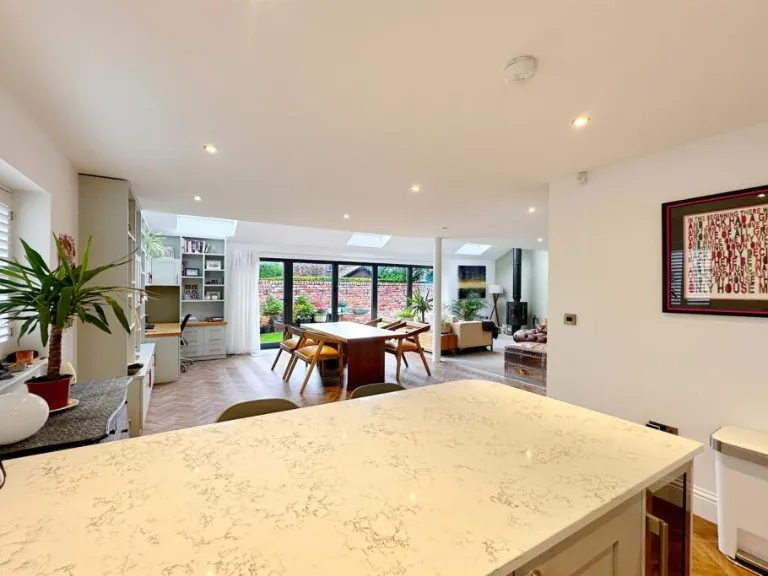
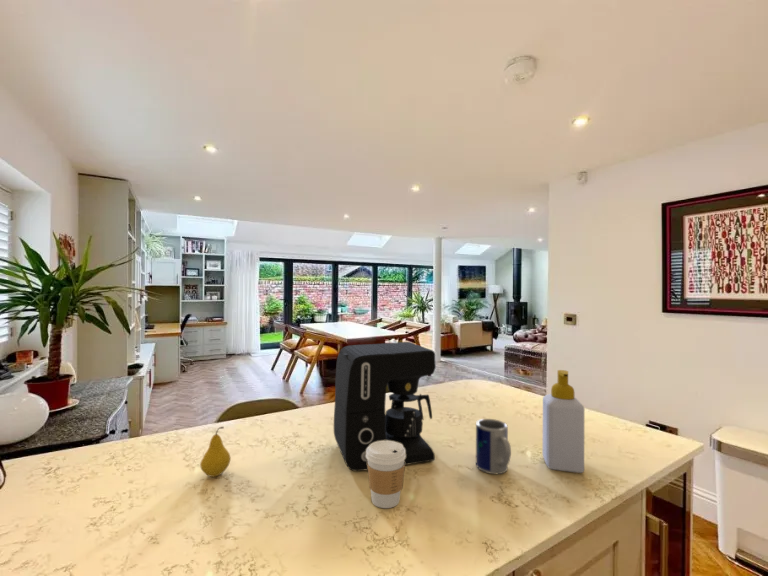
+ fruit (215, 449)
+ coffee maker (389, 399)
+ coffee cup (385, 472)
+ mug (495, 448)
+ soap bottle (562, 417)
